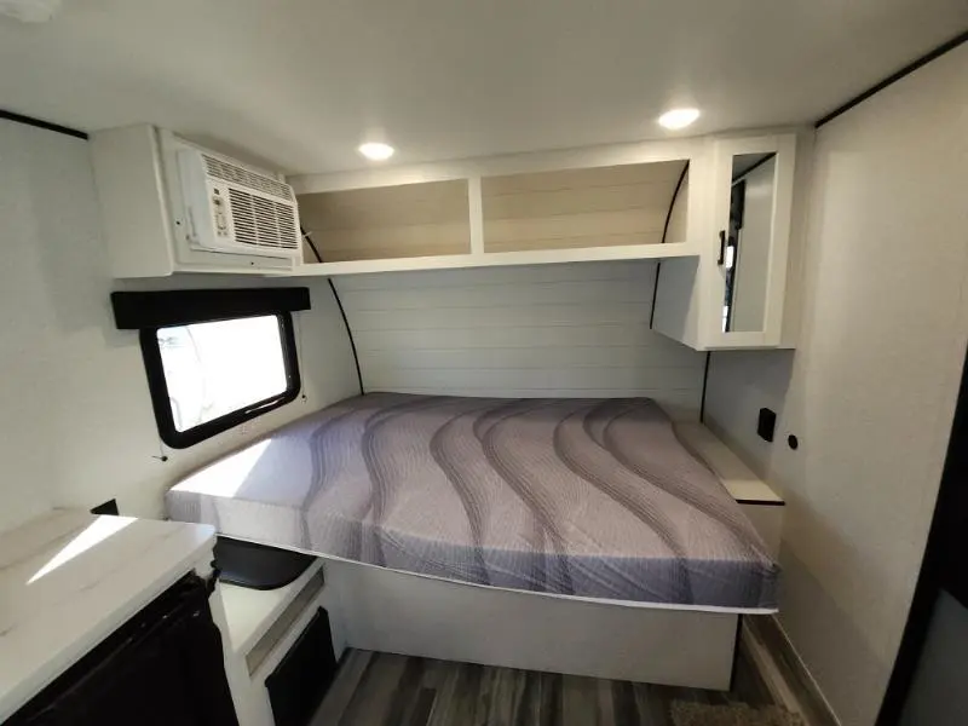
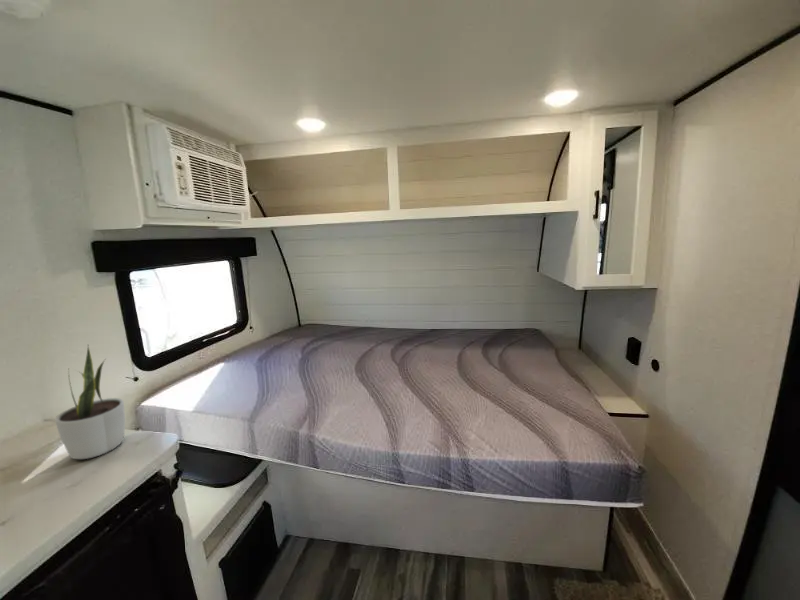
+ potted plant (88, 396)
